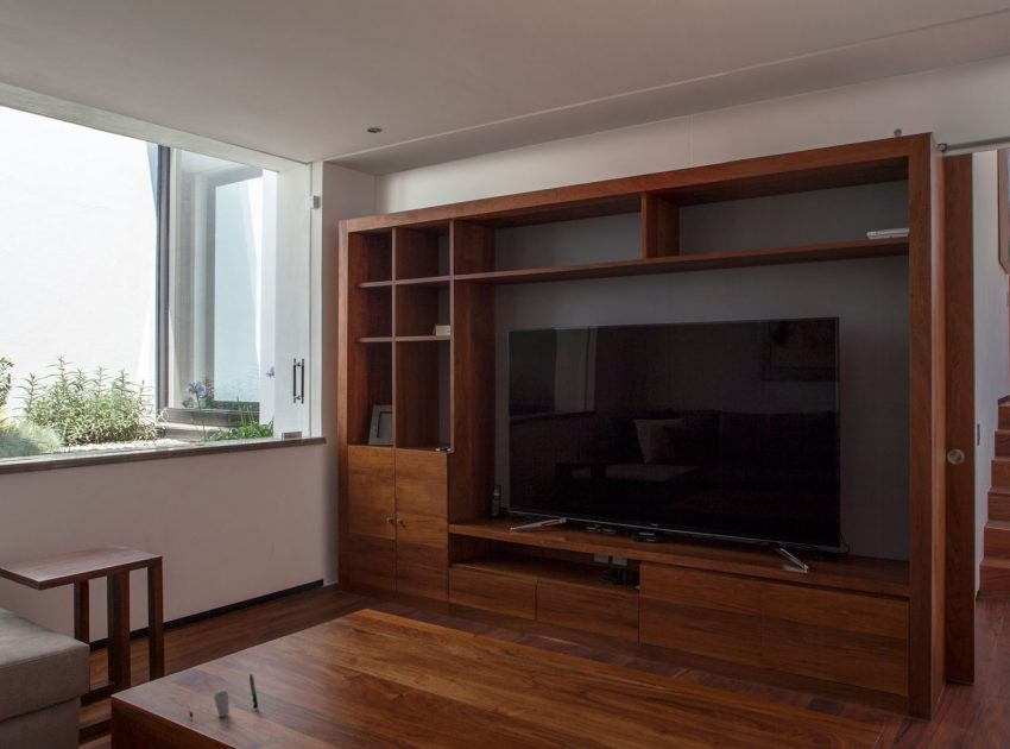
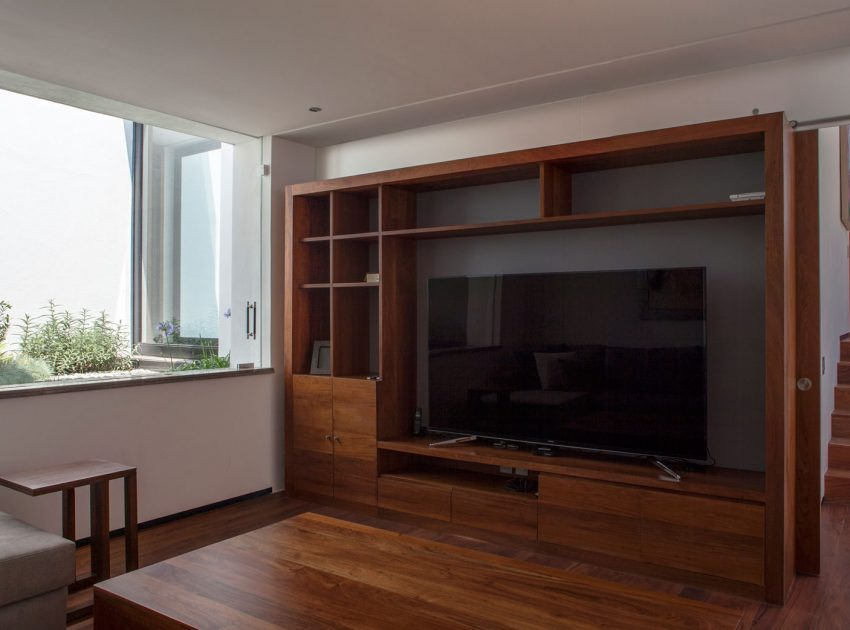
- cup (223, 696)
